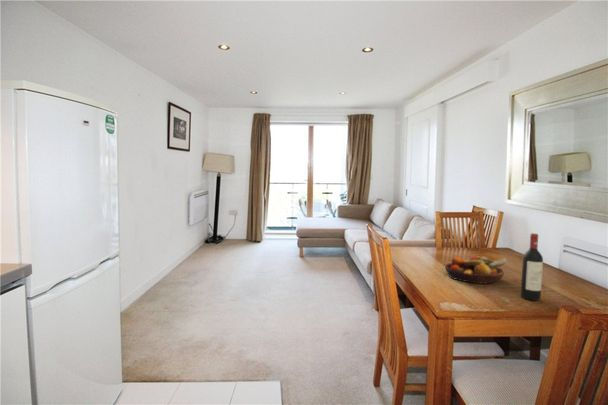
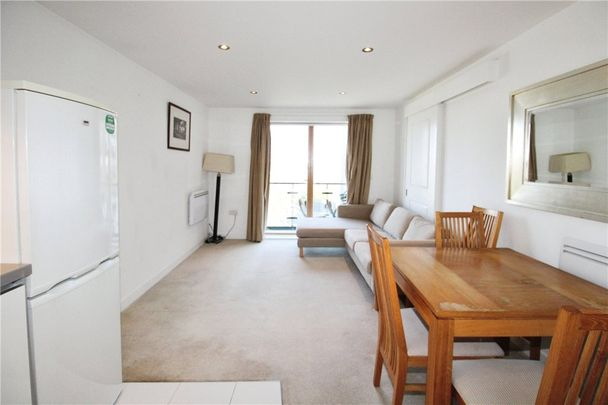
- fruit bowl (474, 266)
- wine bottle (532, 266)
